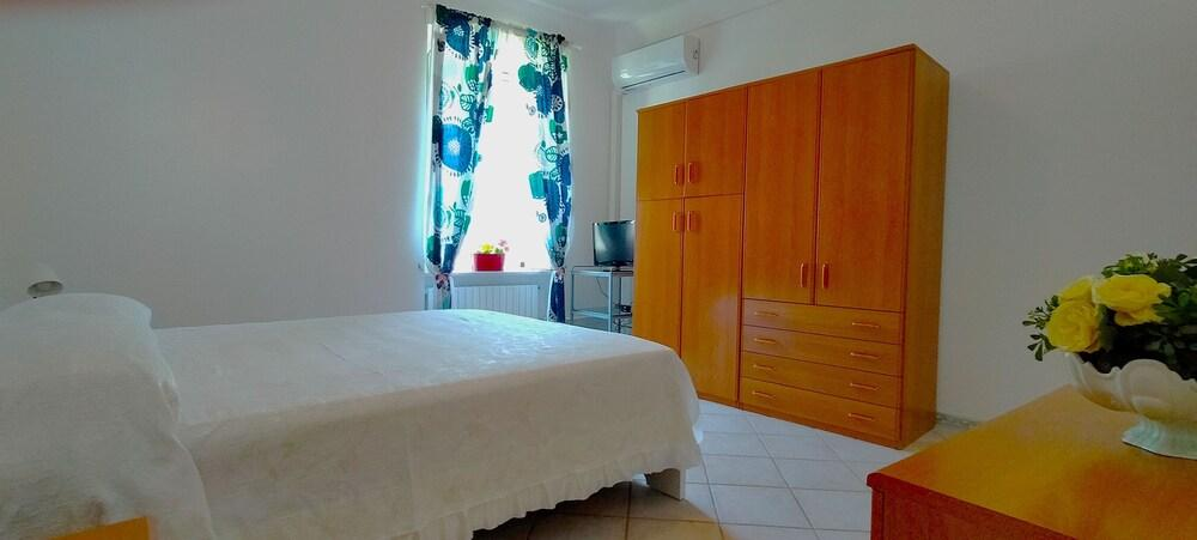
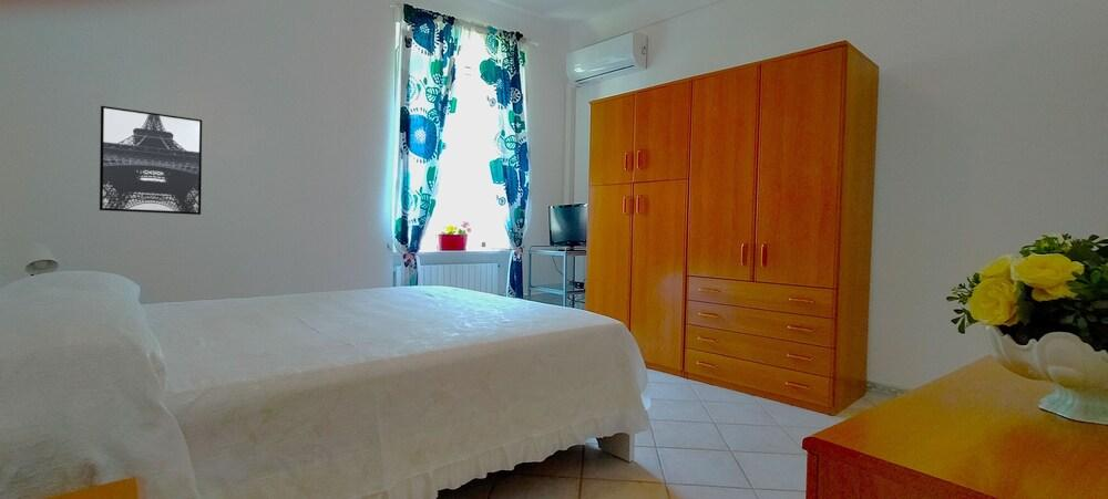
+ wall art (153, 163)
